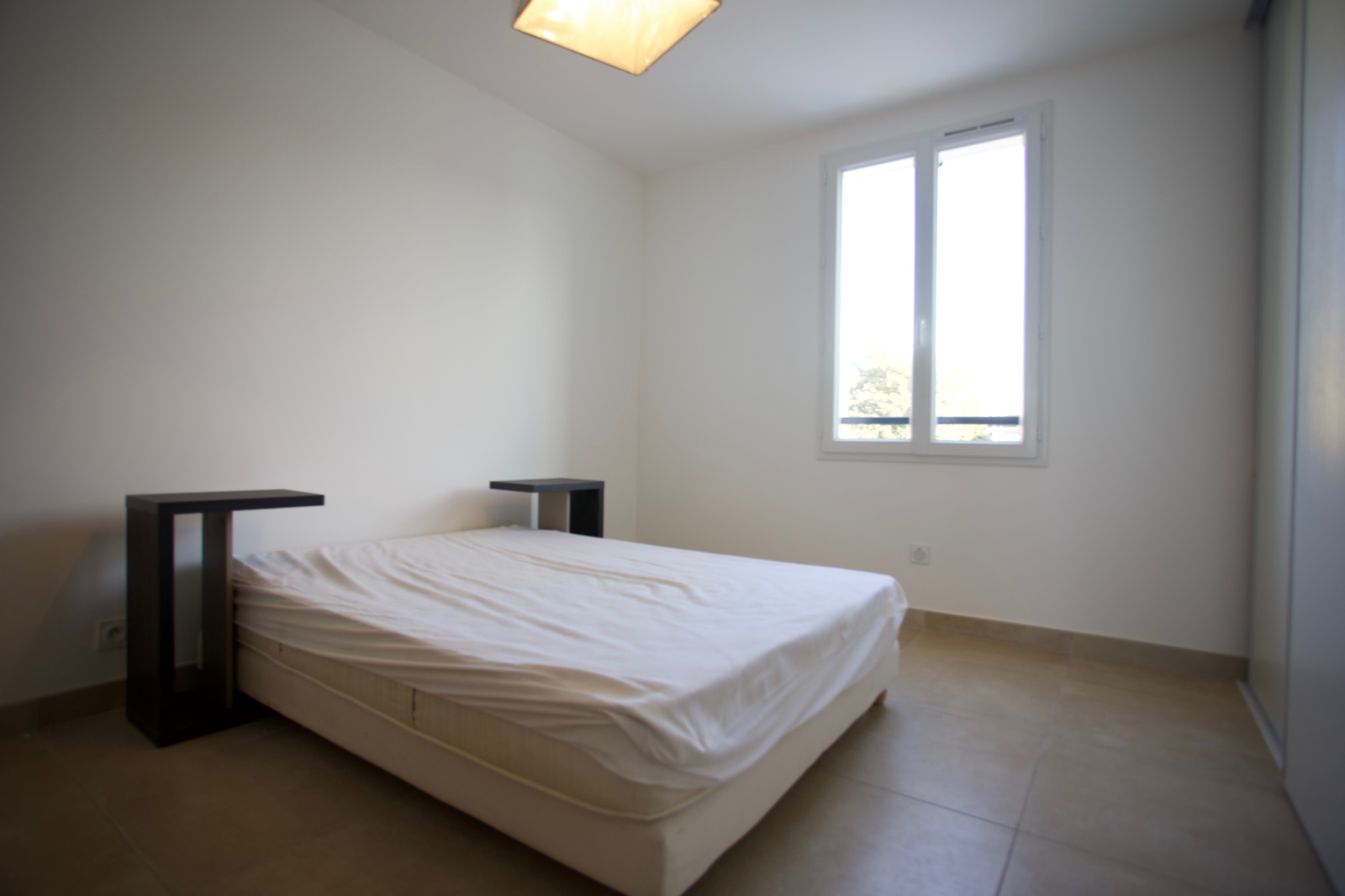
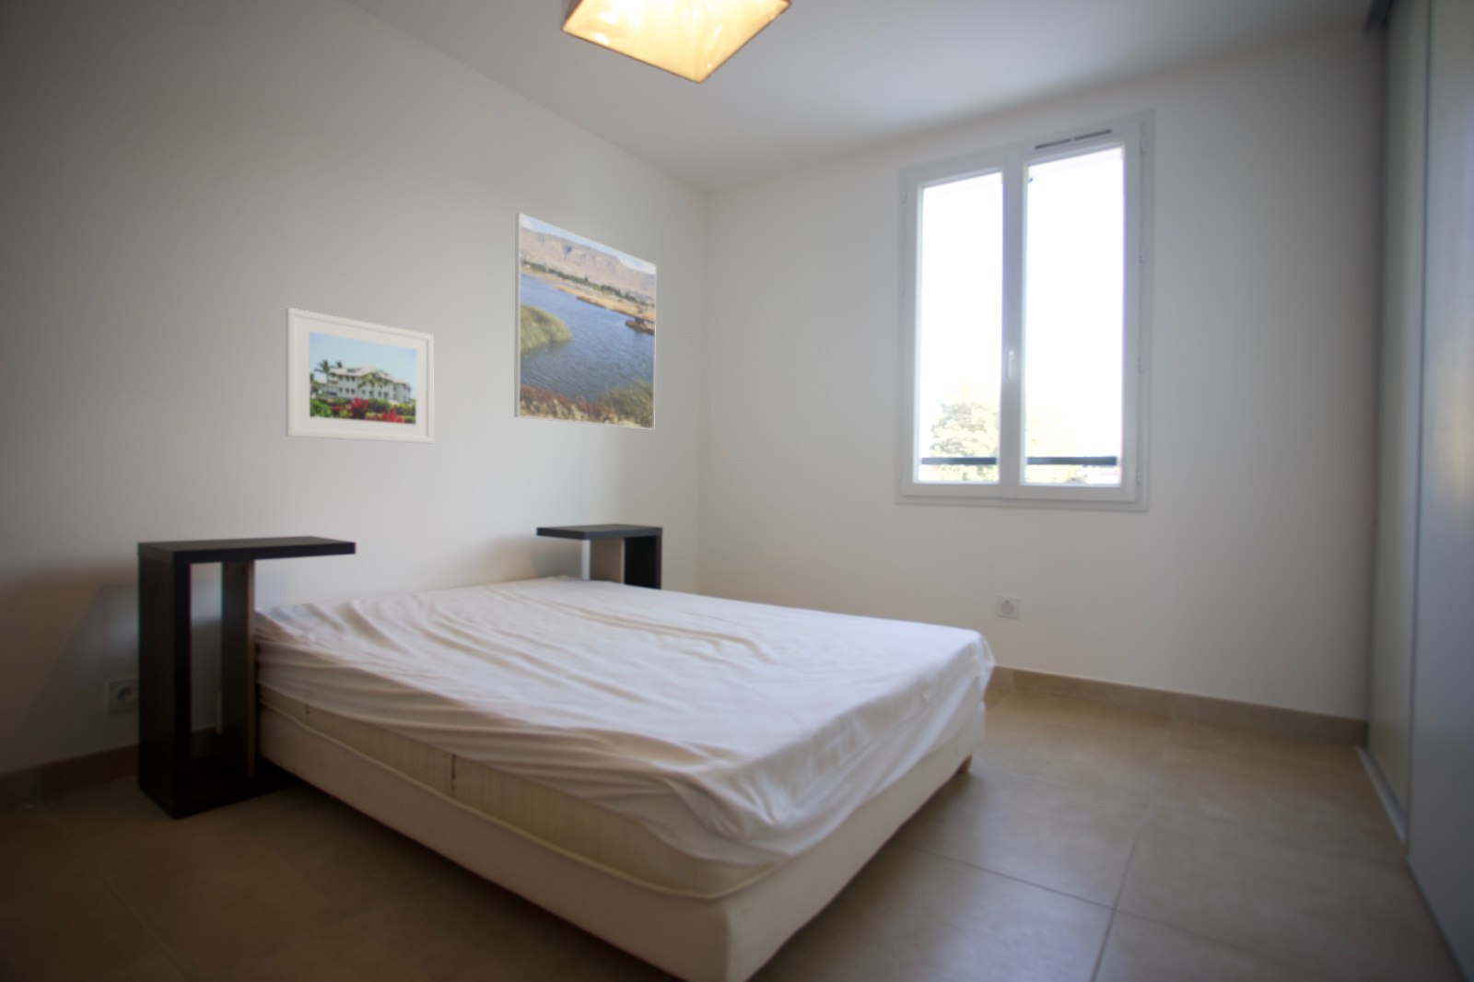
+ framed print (365, 381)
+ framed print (593, 333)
